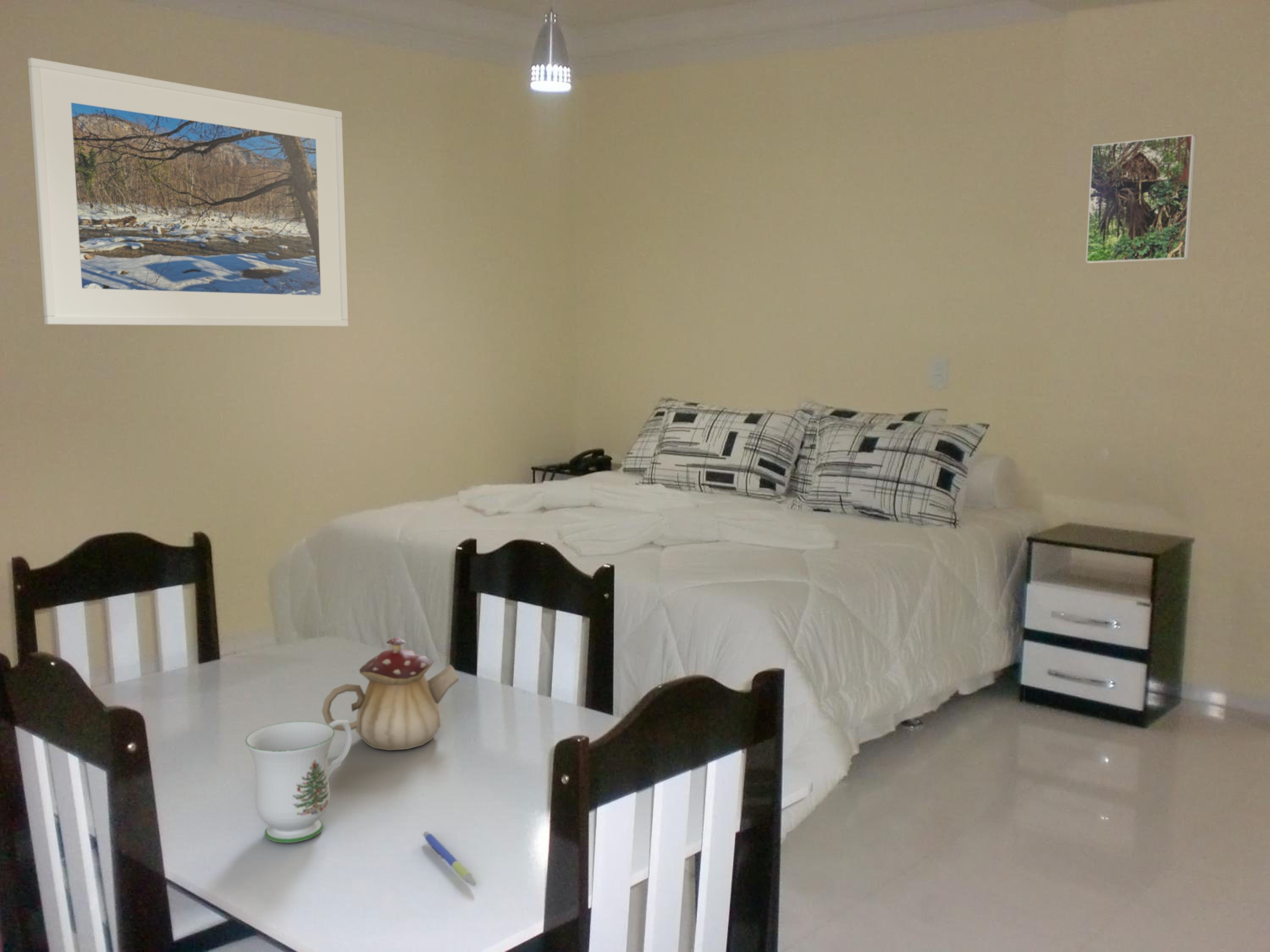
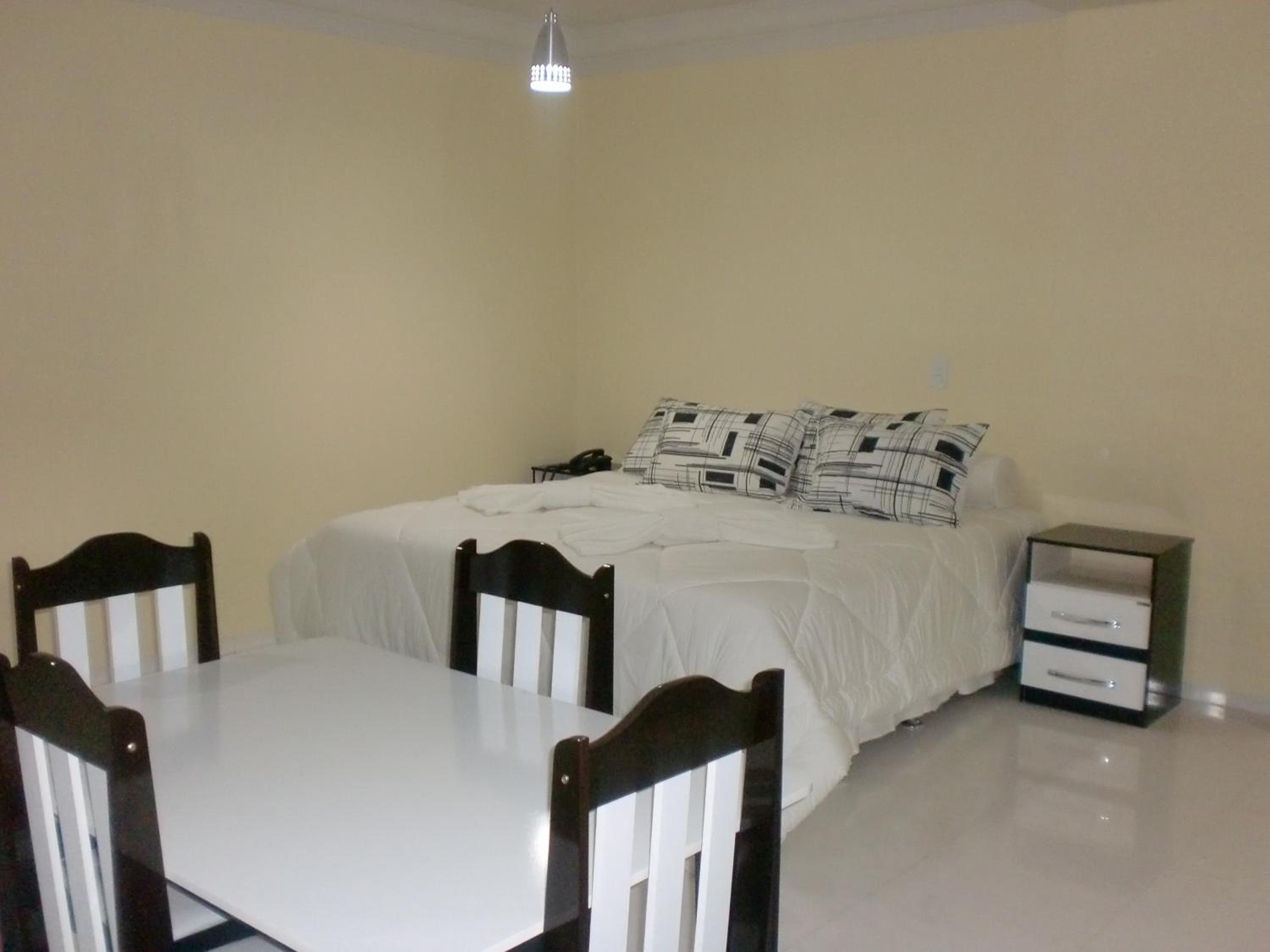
- teapot (392, 688)
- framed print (1139, 201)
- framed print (207, 208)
- mug (306, 778)
- pen (450, 858)
